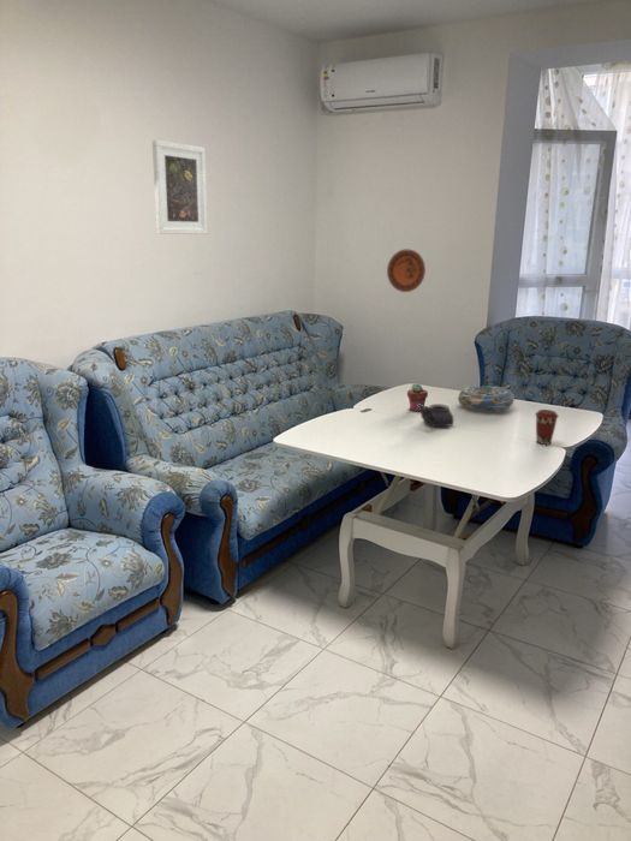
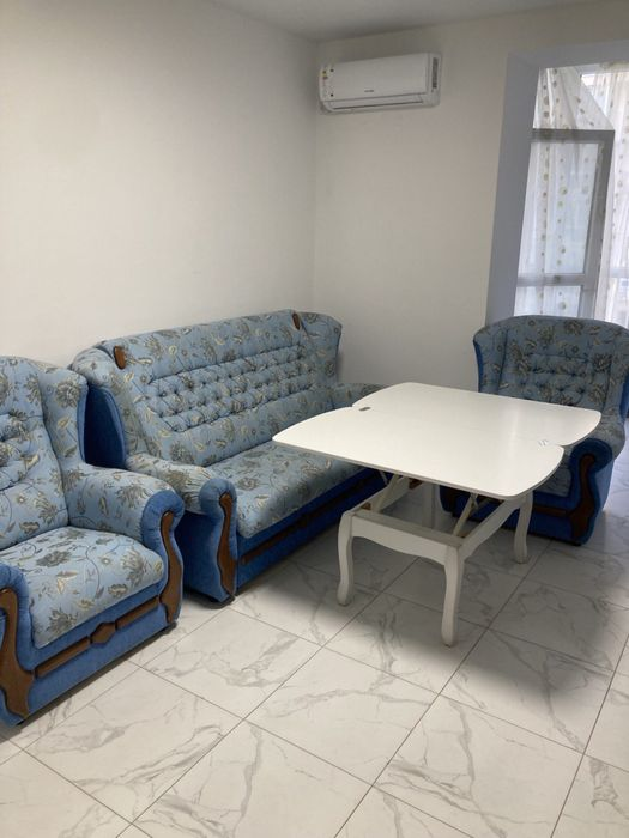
- teapot (433, 413)
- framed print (180, 190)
- coffee cup (544, 427)
- decorative plate (405, 270)
- potted succulent (417, 396)
- decorative bowl (486, 398)
